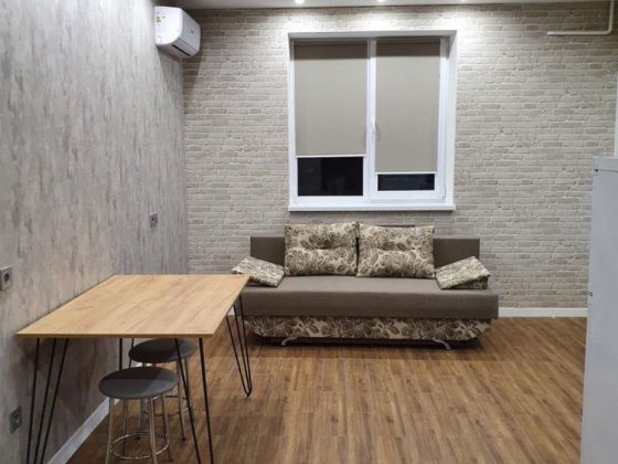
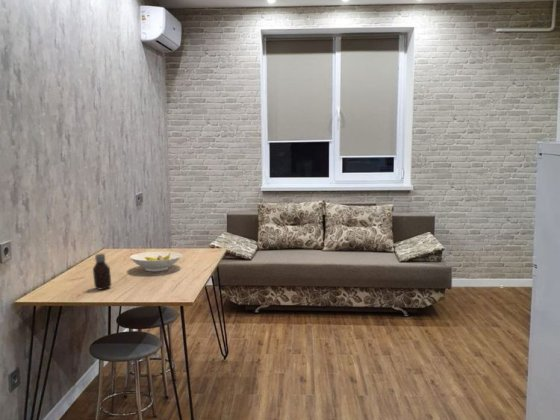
+ bowl (156, 261)
+ bottle (101, 271)
